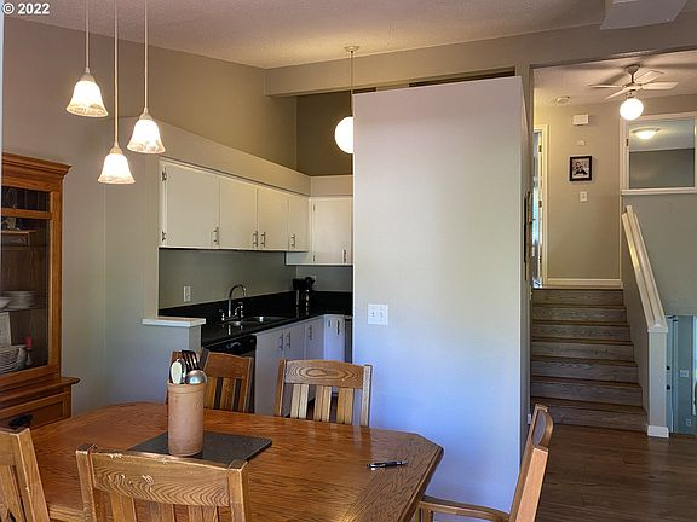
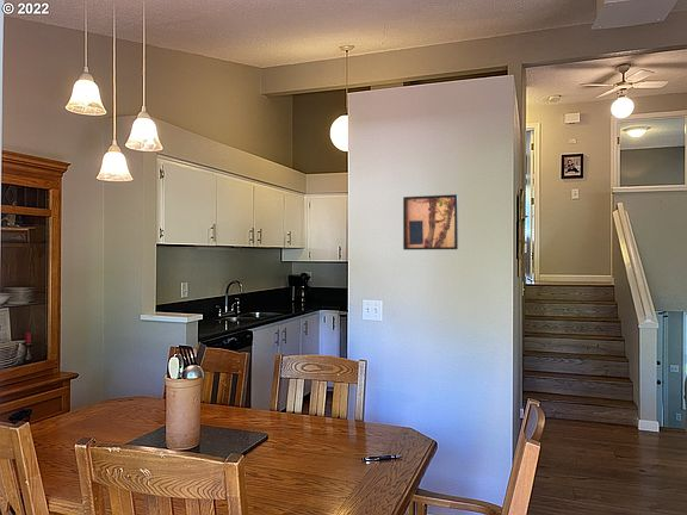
+ wall art (429, 222)
